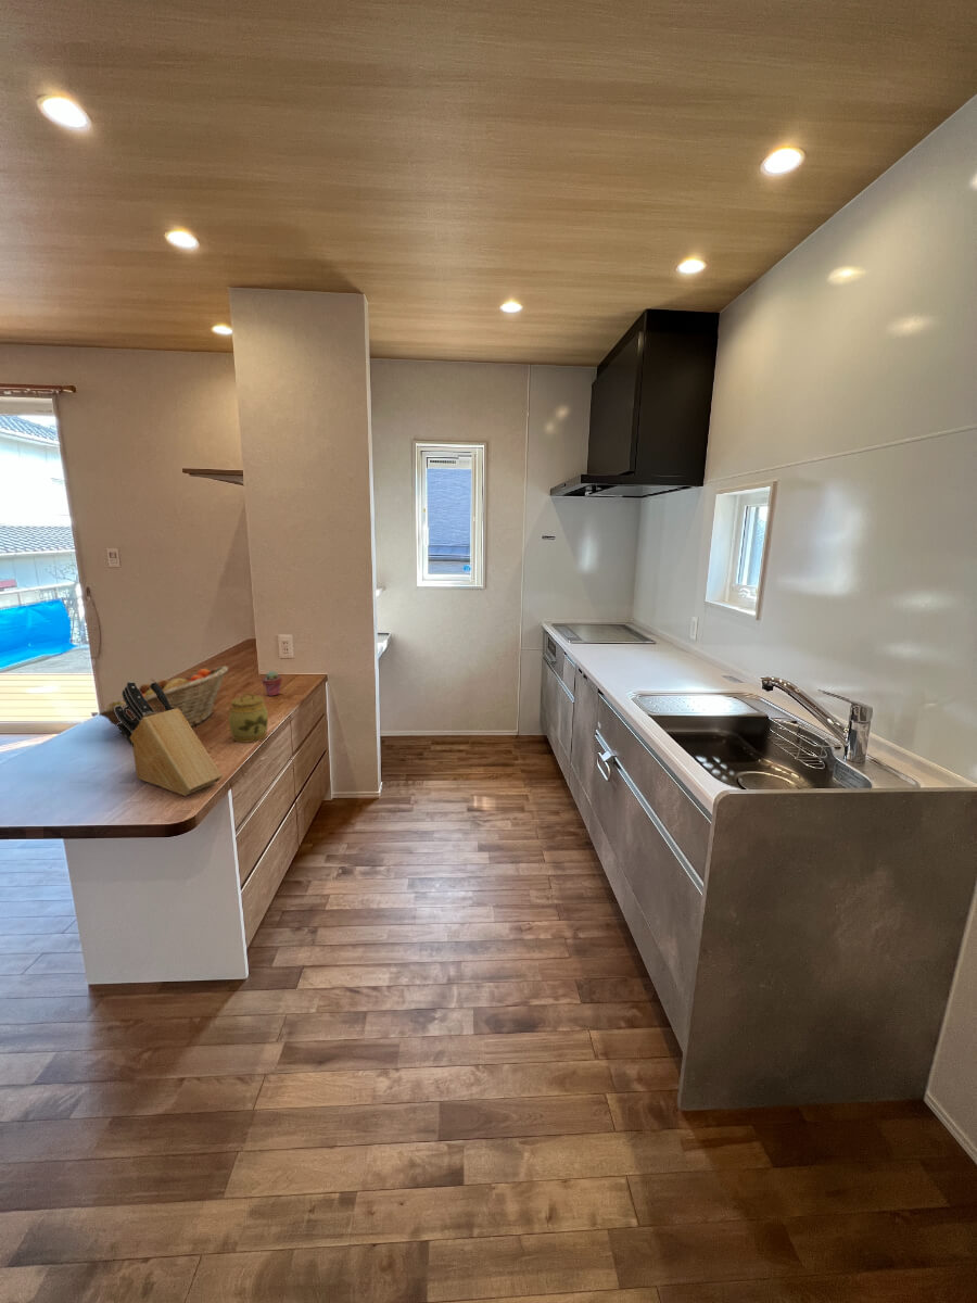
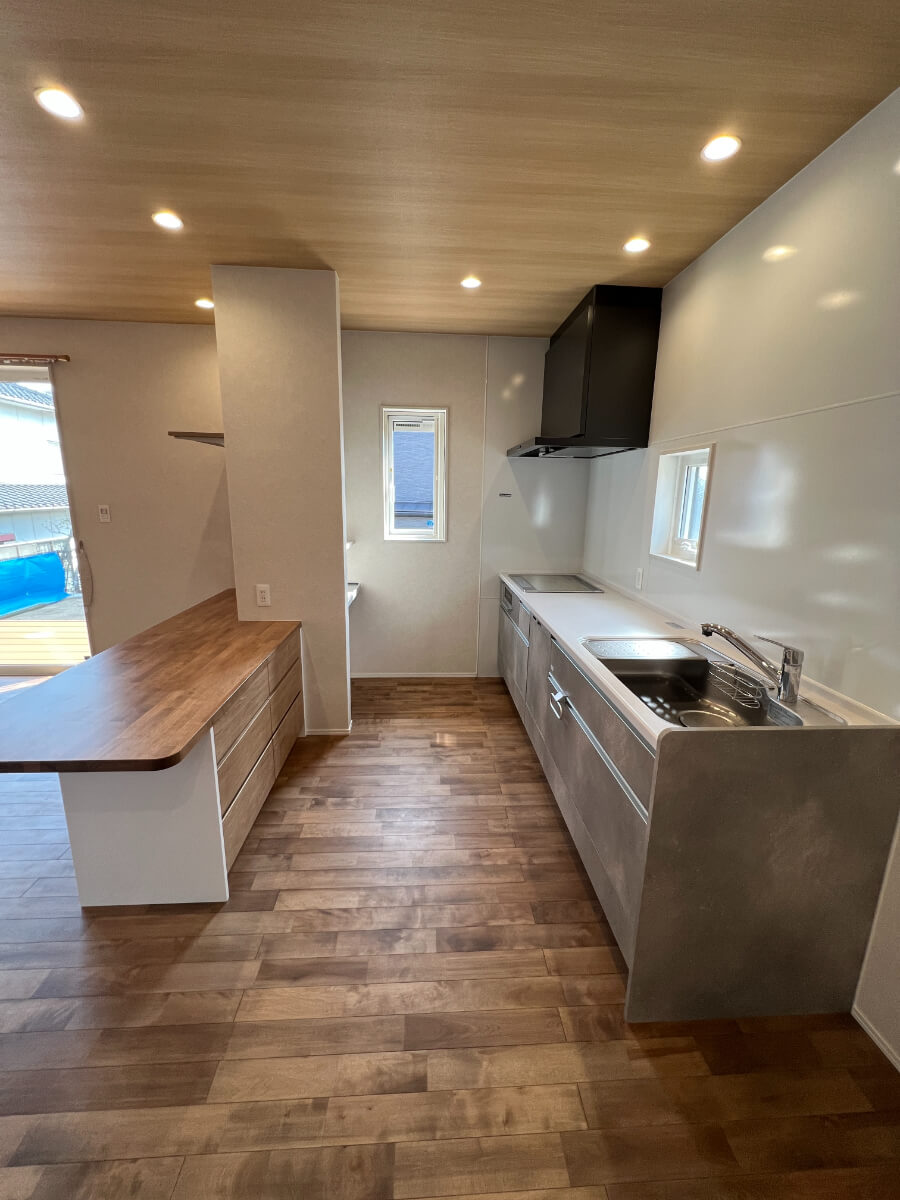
- jar (249, 714)
- potted succulent (271, 682)
- knife block (165, 732)
- fruit basket (170, 697)
